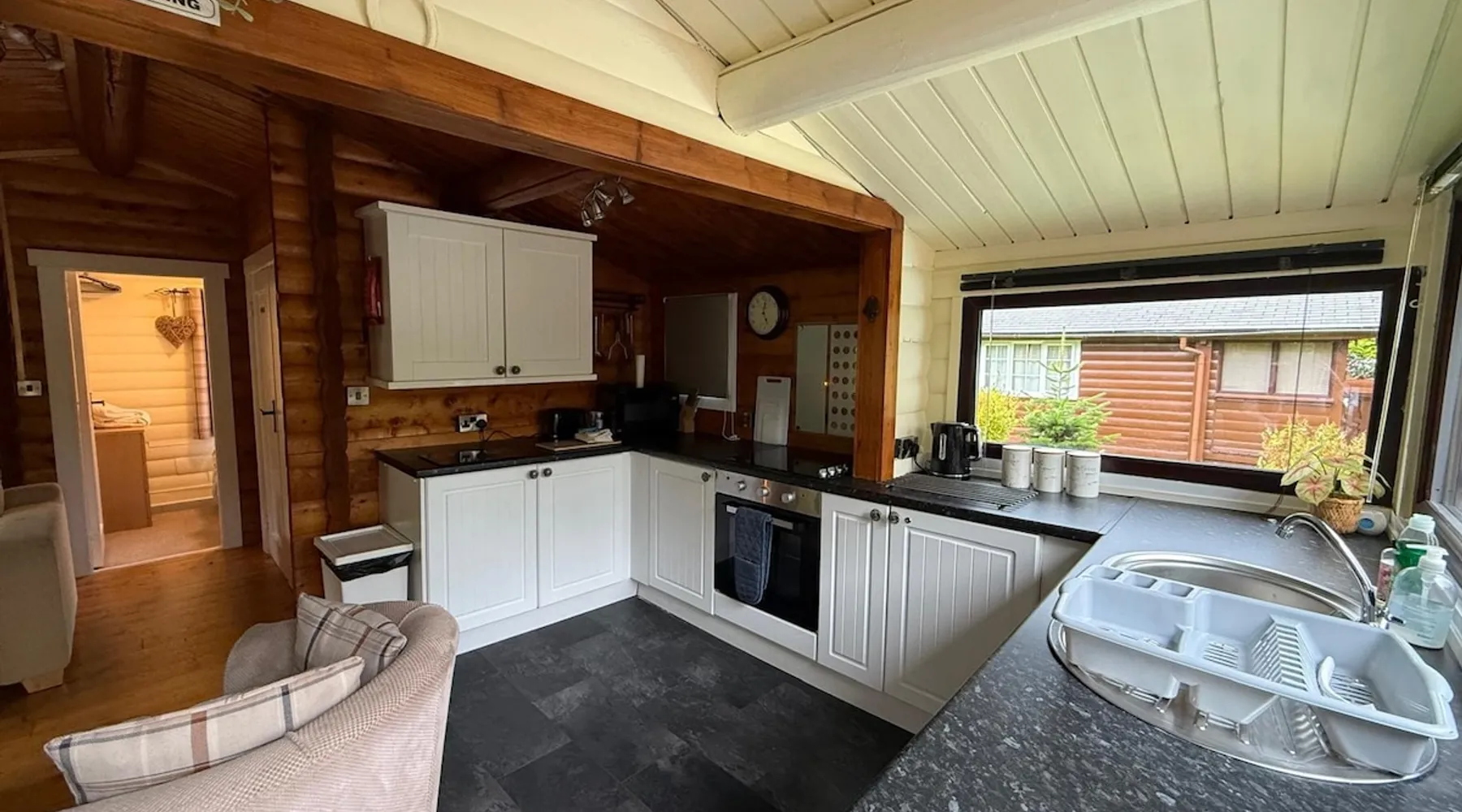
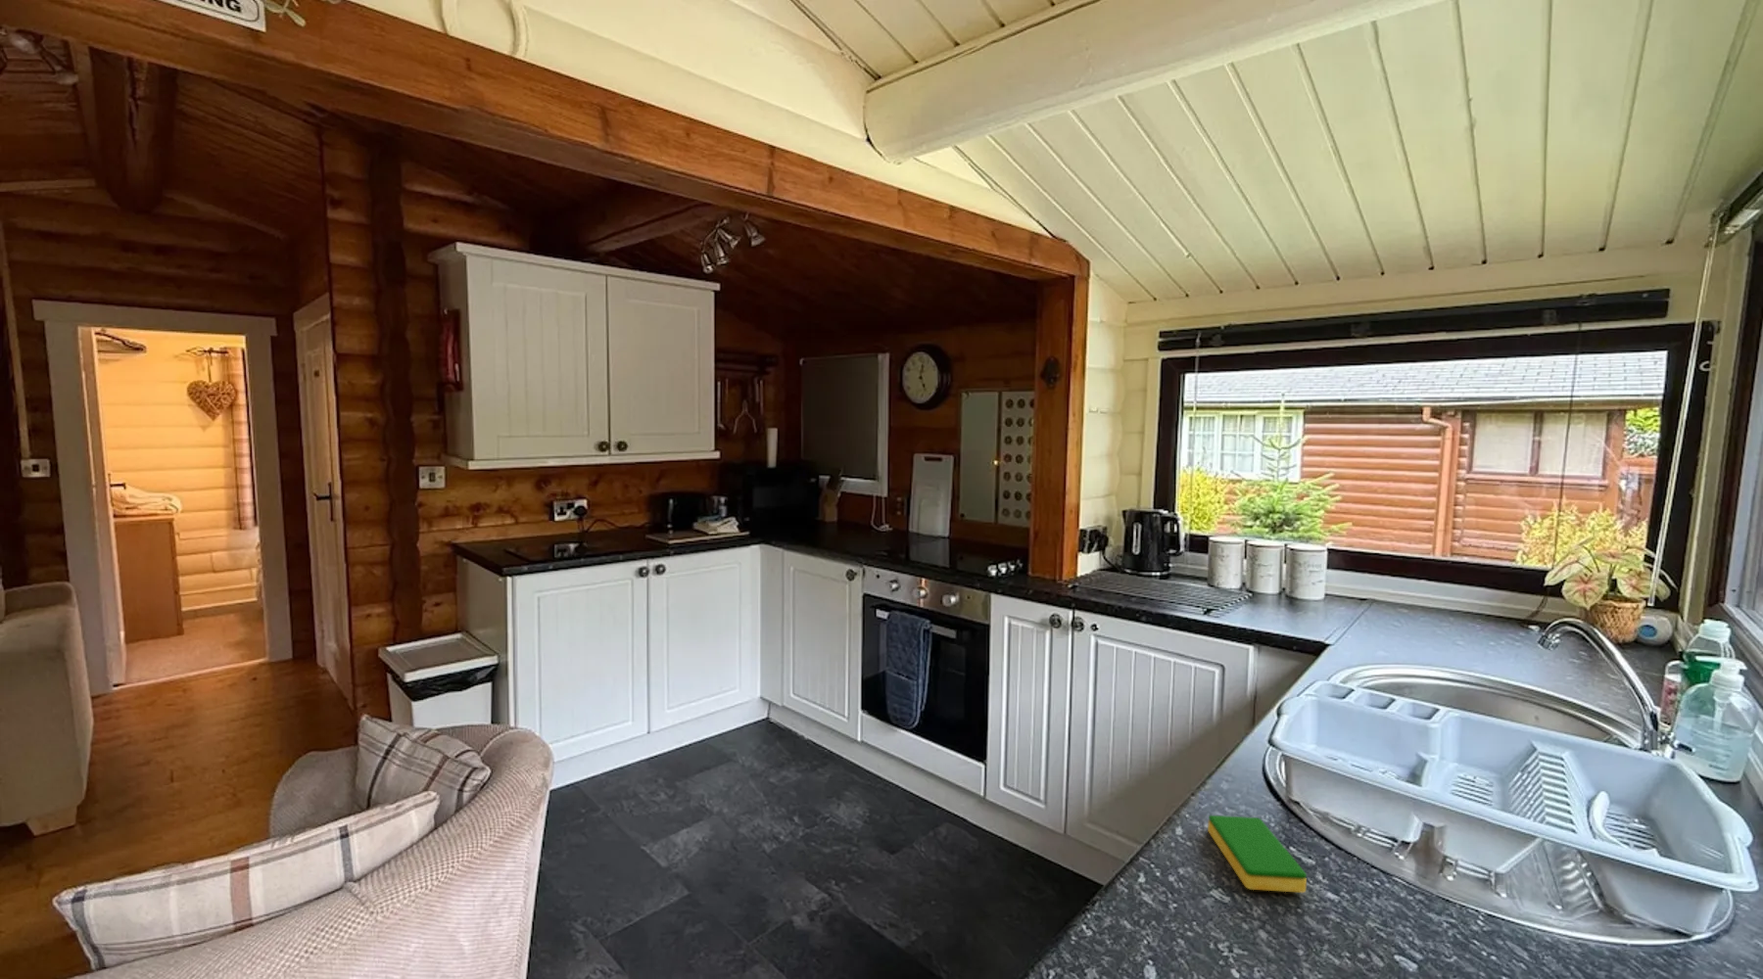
+ dish sponge (1254, 851)
